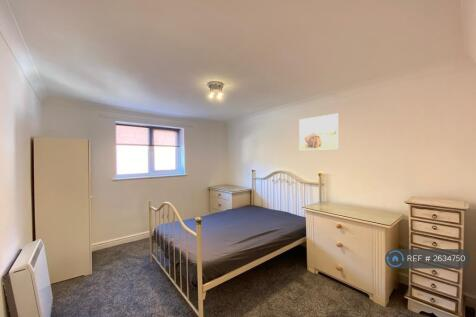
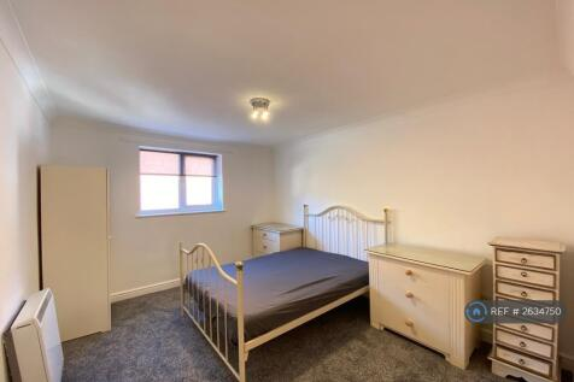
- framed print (317, 133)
